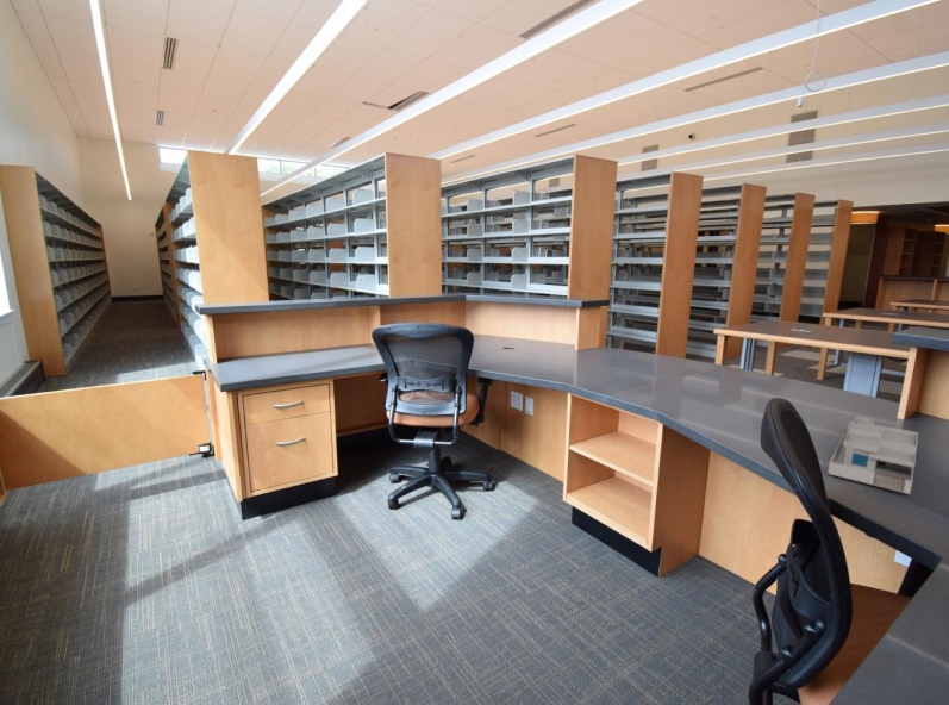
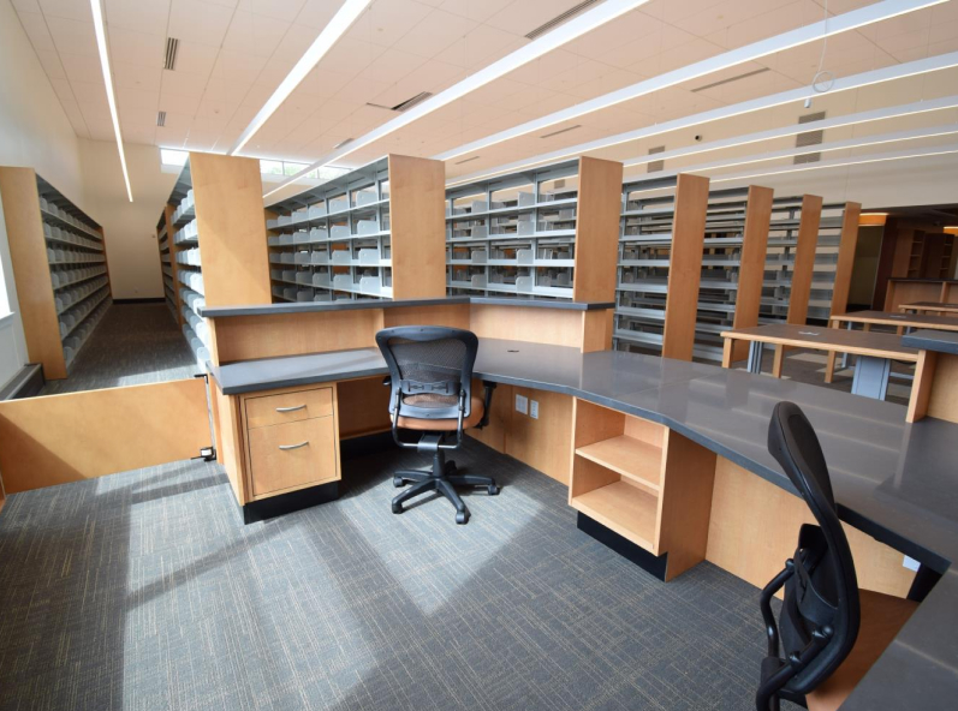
- desk organizer (876, 443)
